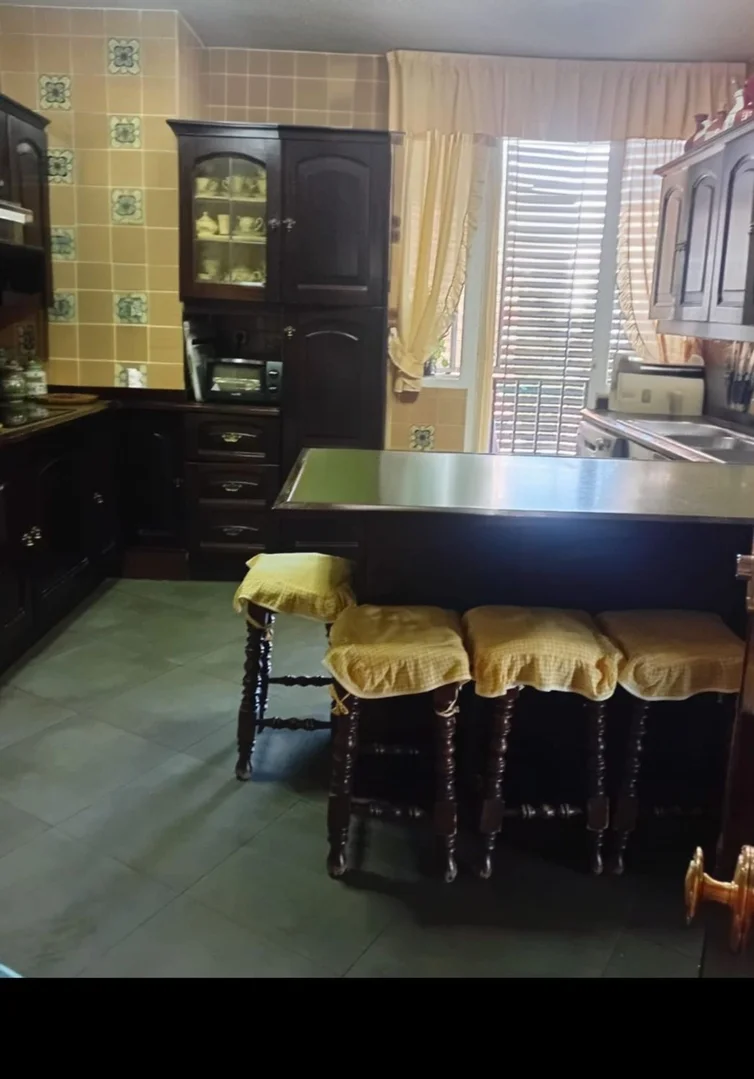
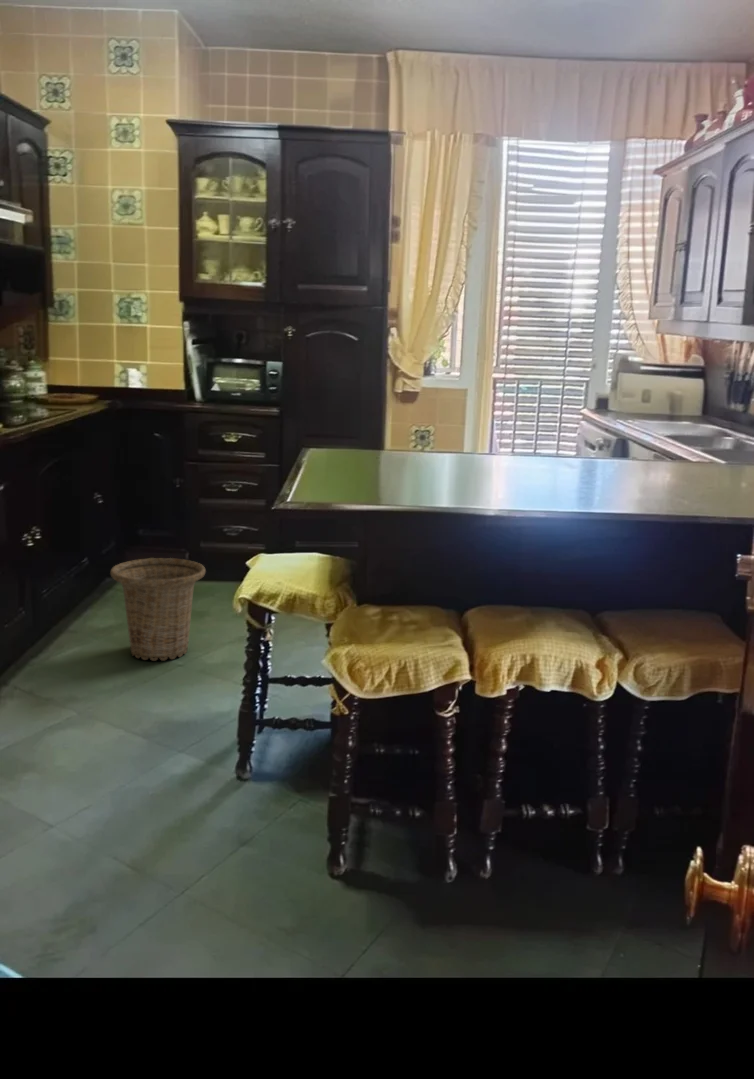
+ basket (159, 610)
